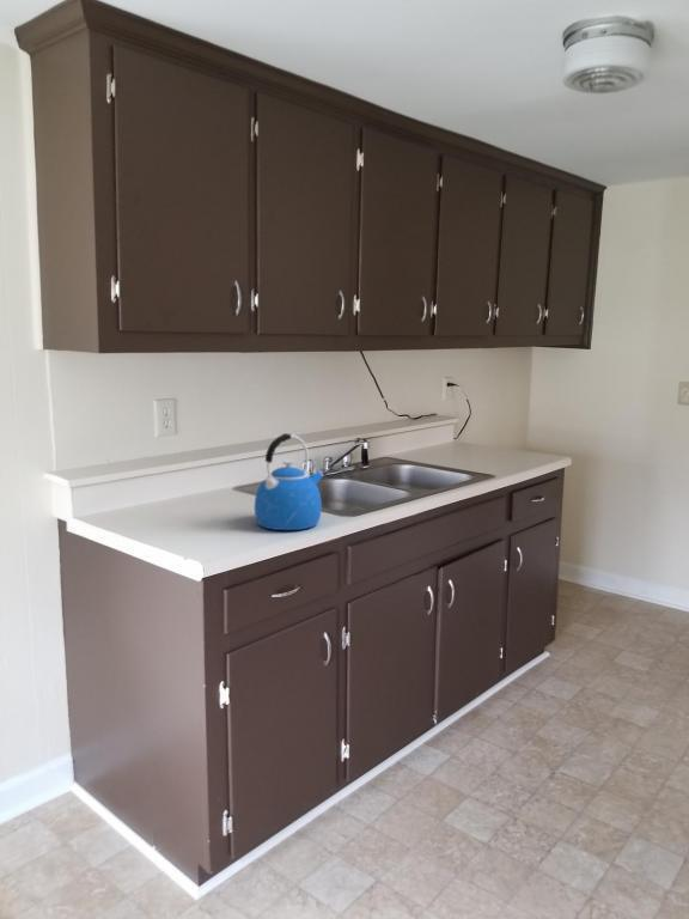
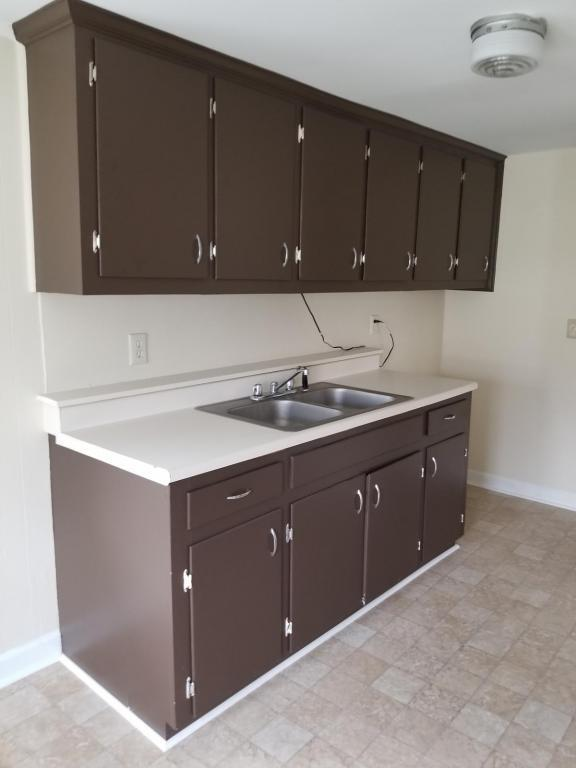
- kettle (293, 477)
